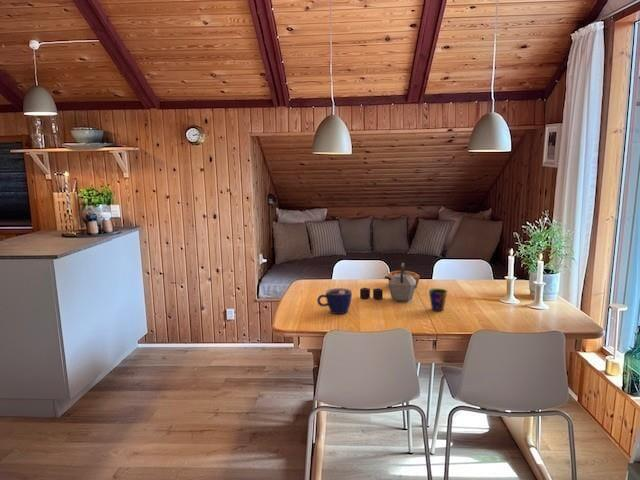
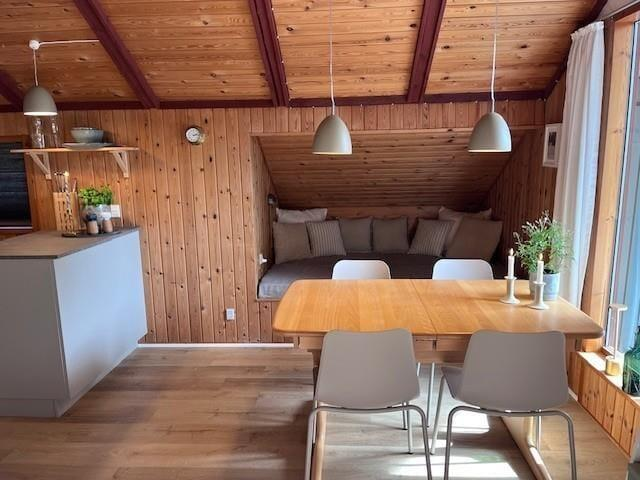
- pastry (404, 273)
- cup (334, 301)
- kettle (389, 281)
- cup (438, 300)
